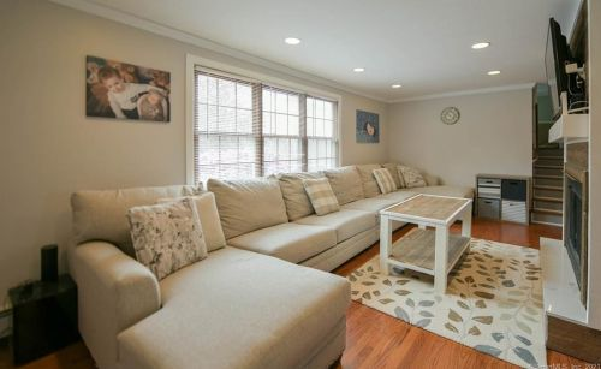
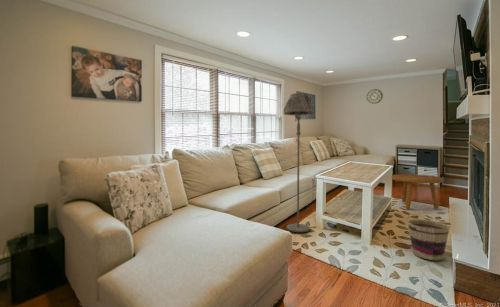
+ footstool (411, 191)
+ floor lamp (298, 161)
+ basket (427, 239)
